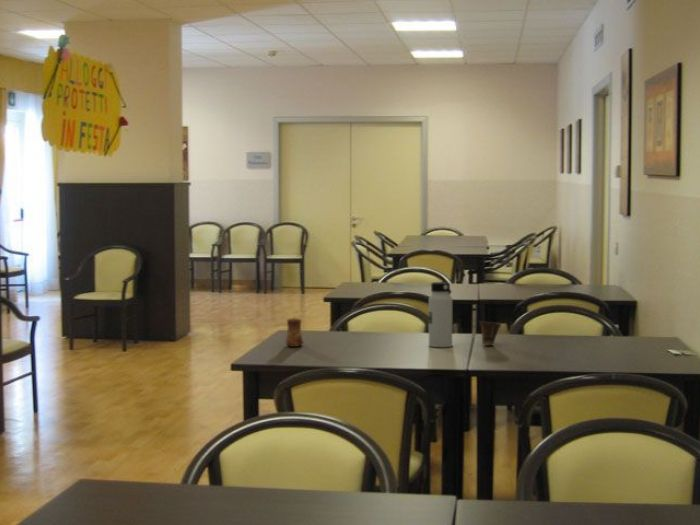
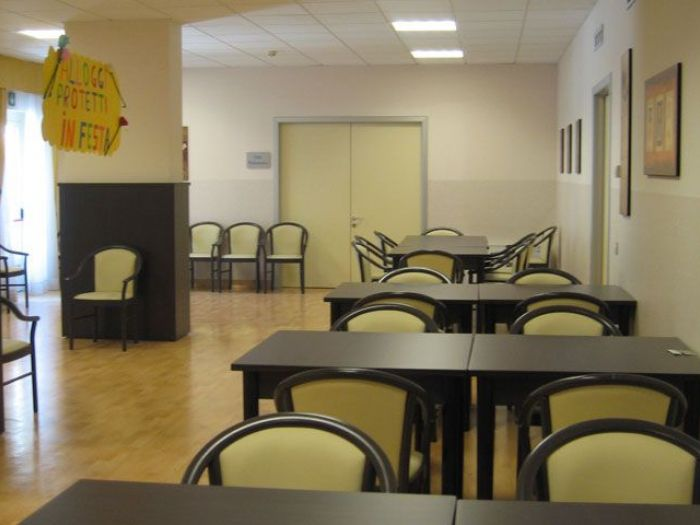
- cup (294, 332)
- water bottle (440, 314)
- cup (490, 332)
